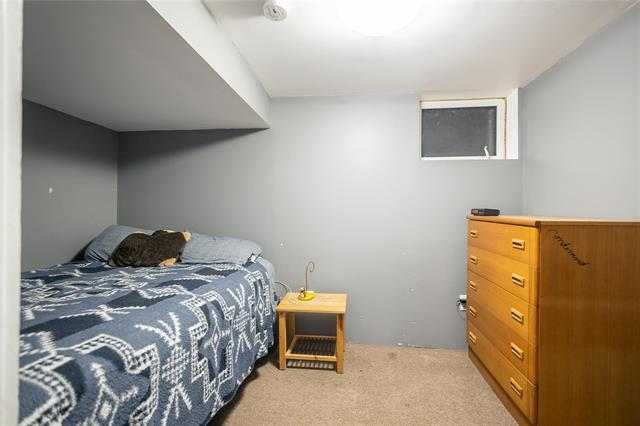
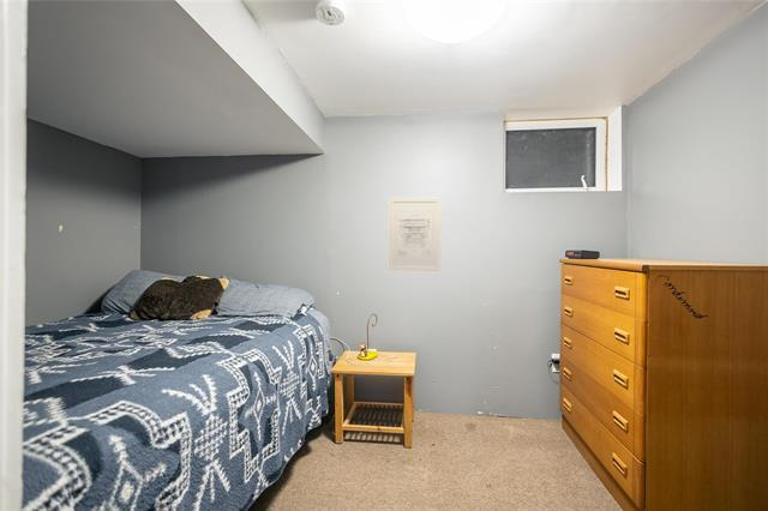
+ wall art (414, 234)
